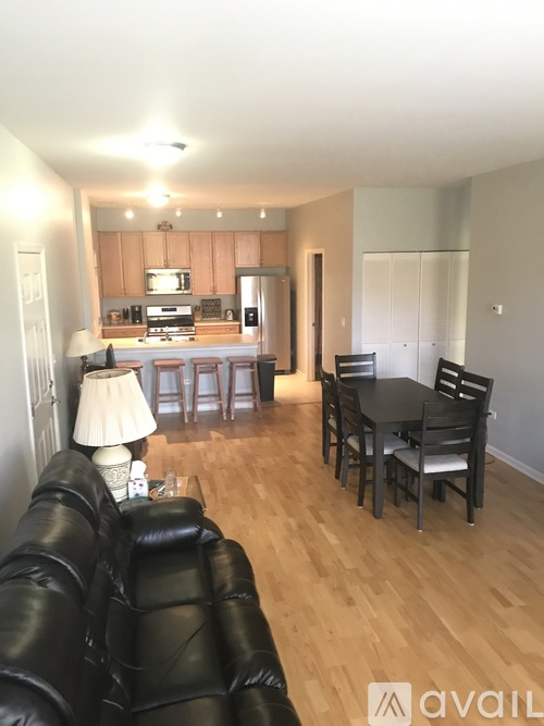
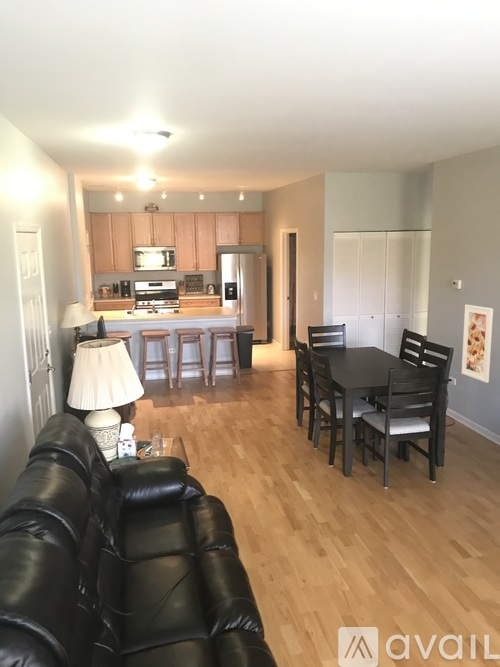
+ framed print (476, 342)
